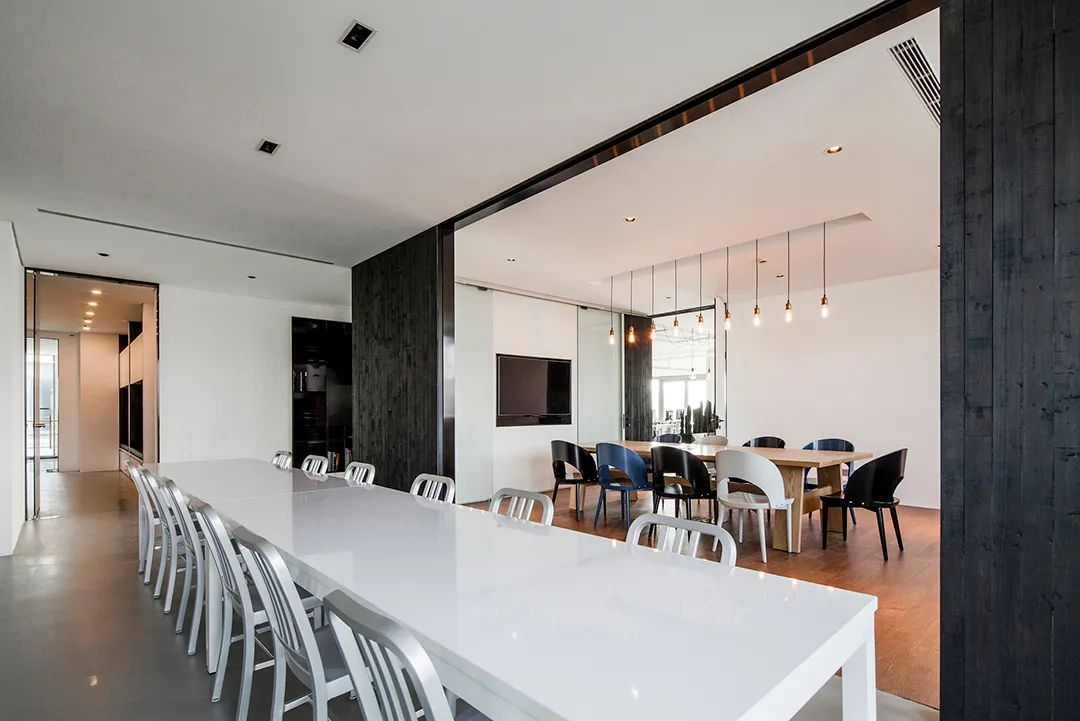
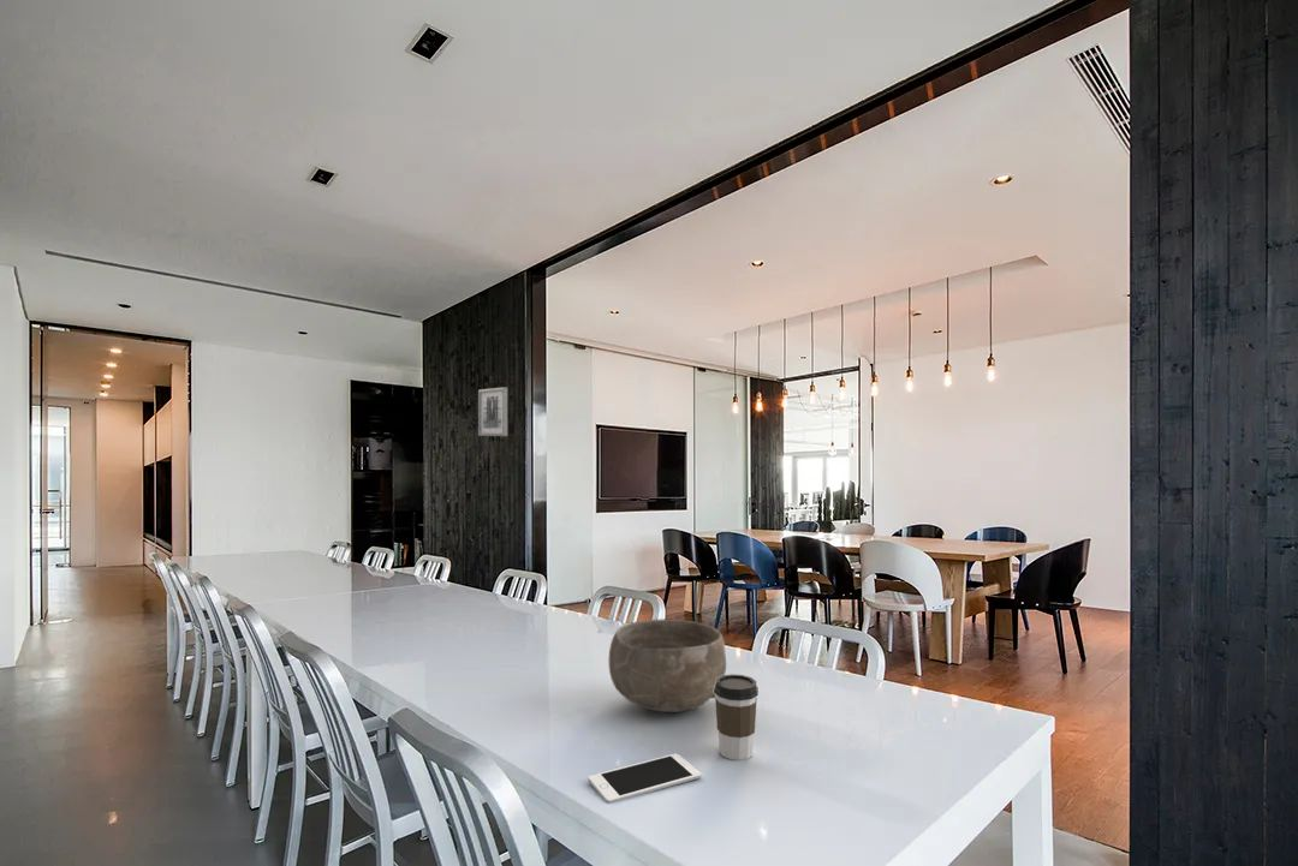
+ bowl (667, 668)
+ wall art (492, 412)
+ cell phone (644, 777)
+ coffee cup (736, 716)
